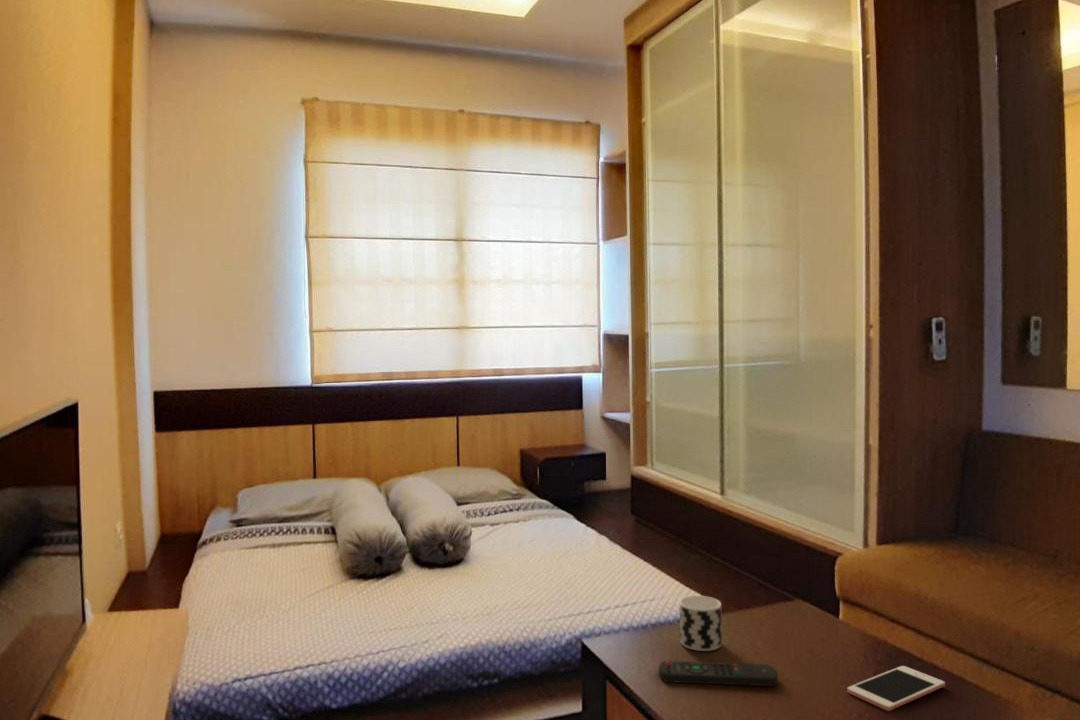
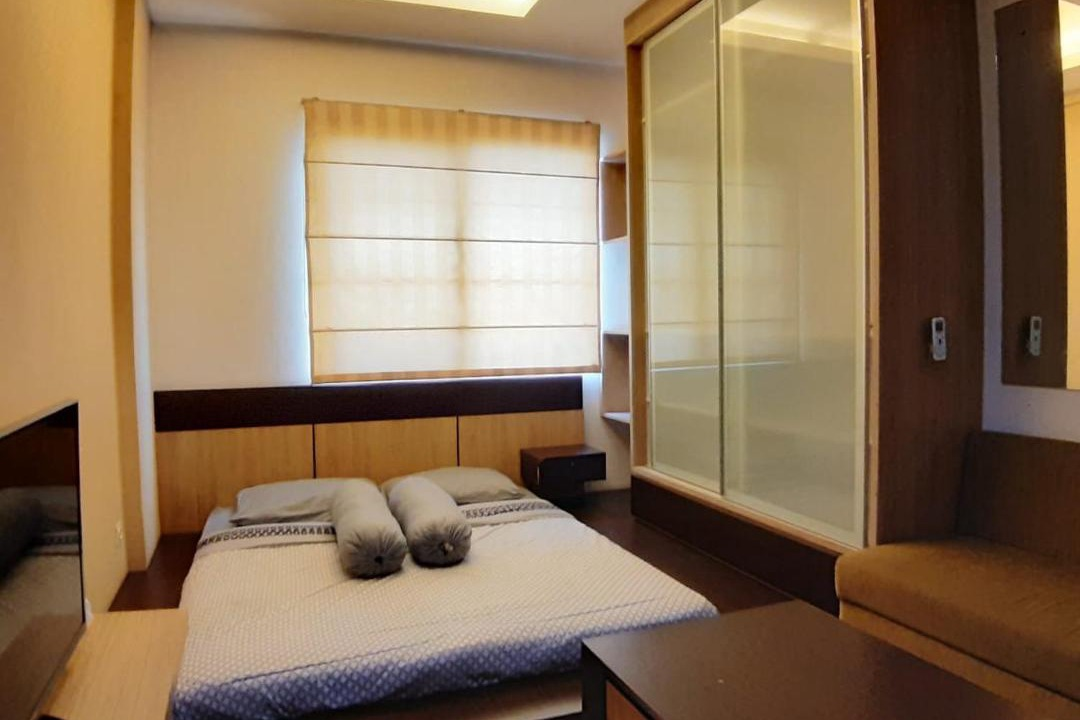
- cup (700, 620)
- cell phone (896, 687)
- remote control (717, 672)
